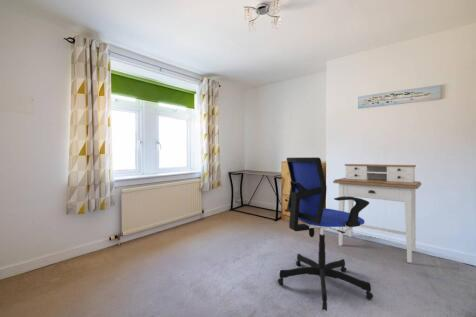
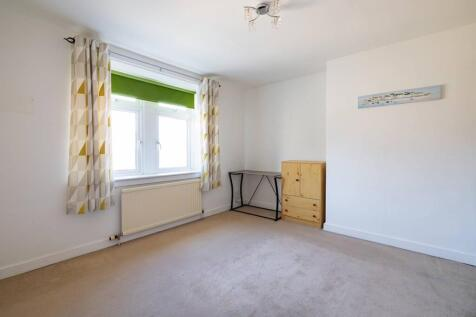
- office chair (319, 220)
- desk (375, 198)
